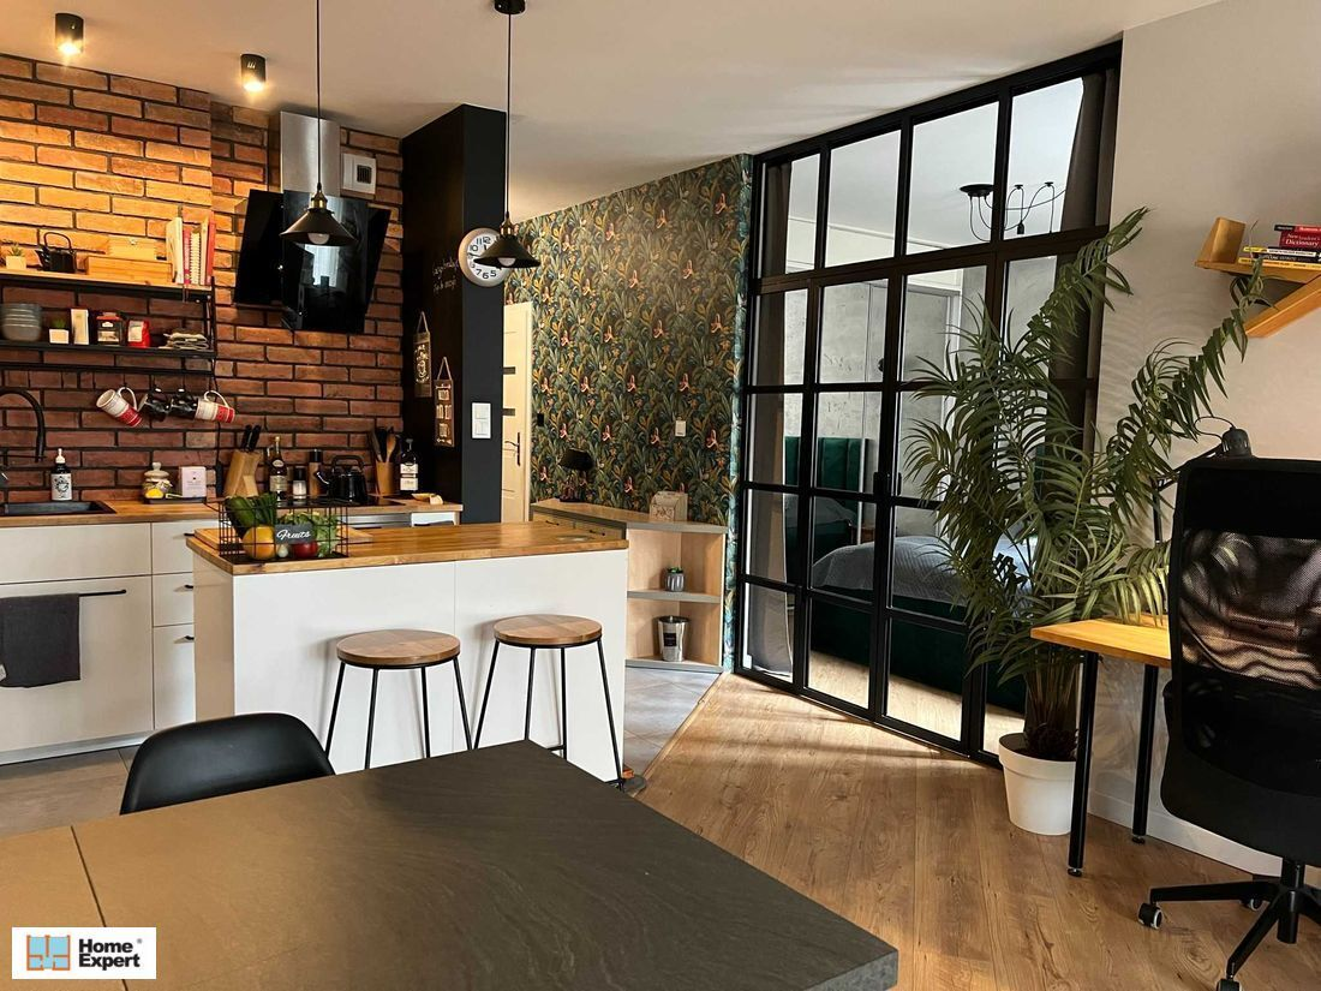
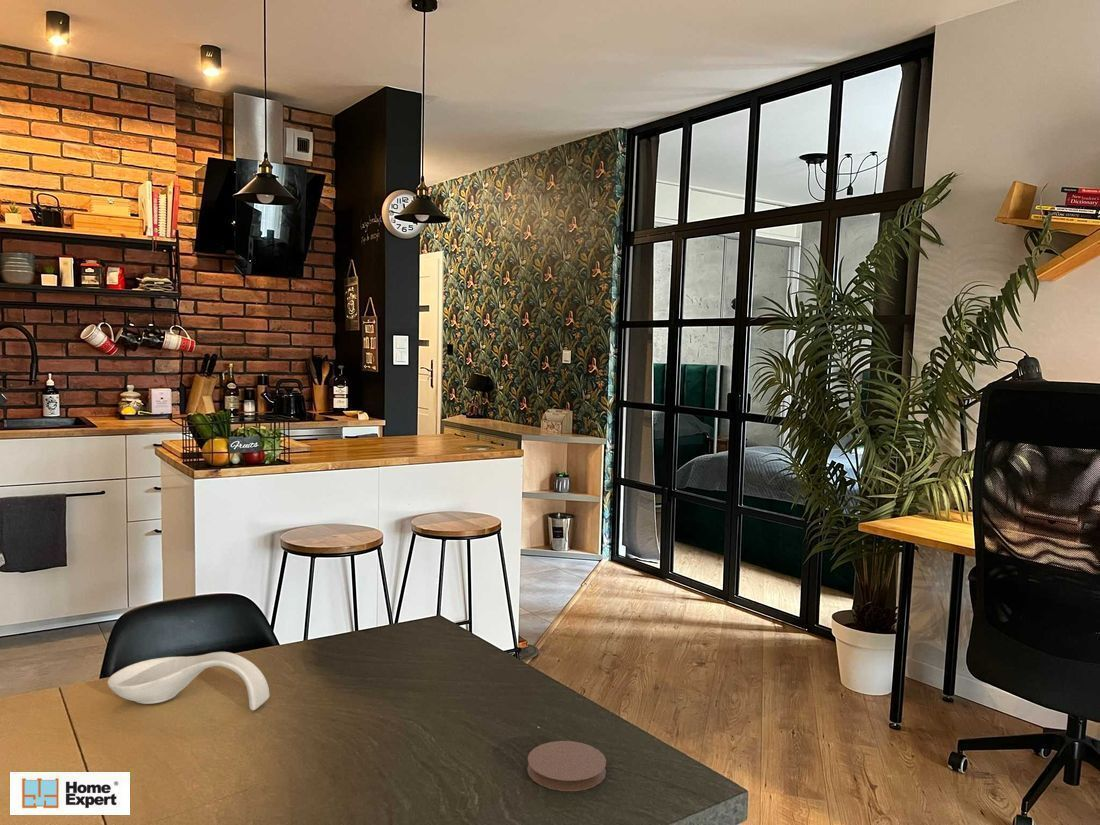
+ coaster (566, 764)
+ spoon rest (189, 675)
